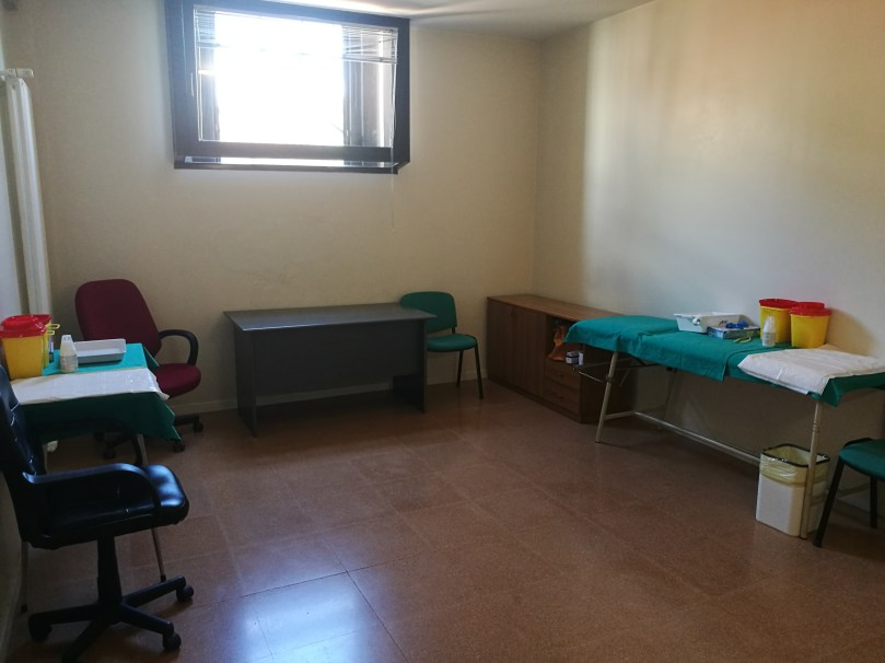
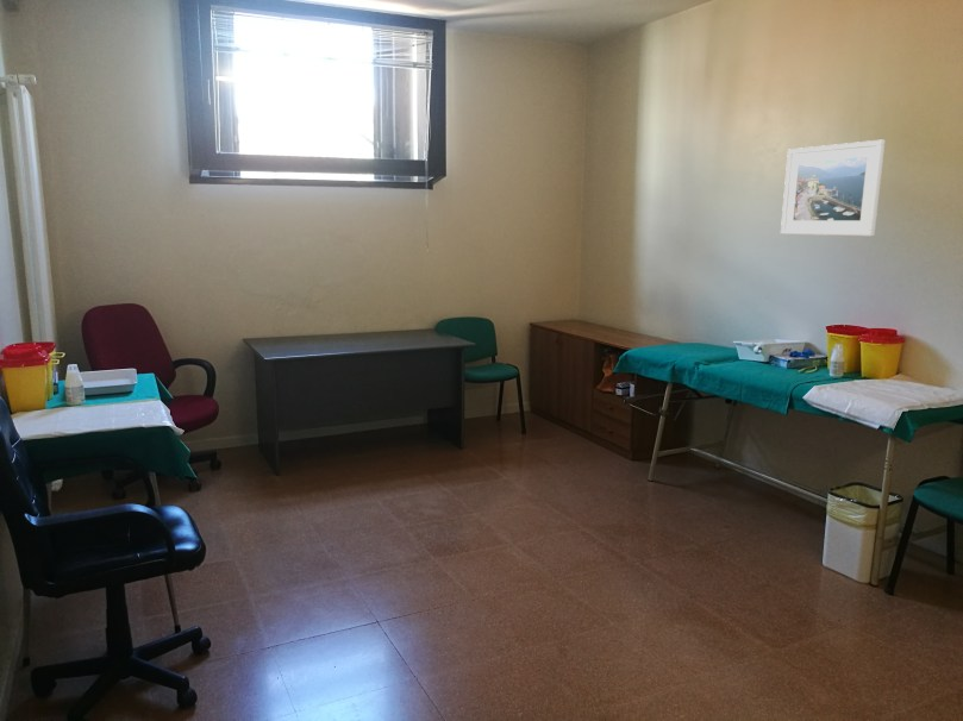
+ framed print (828, 190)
